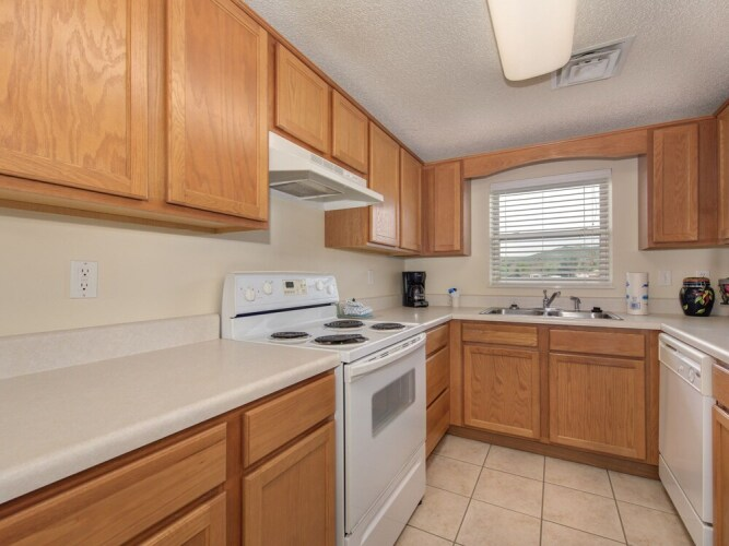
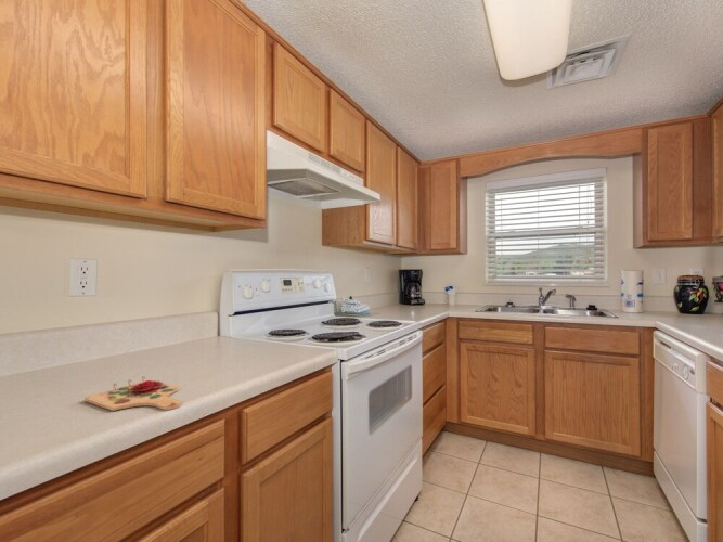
+ cutting board (145, 392)
